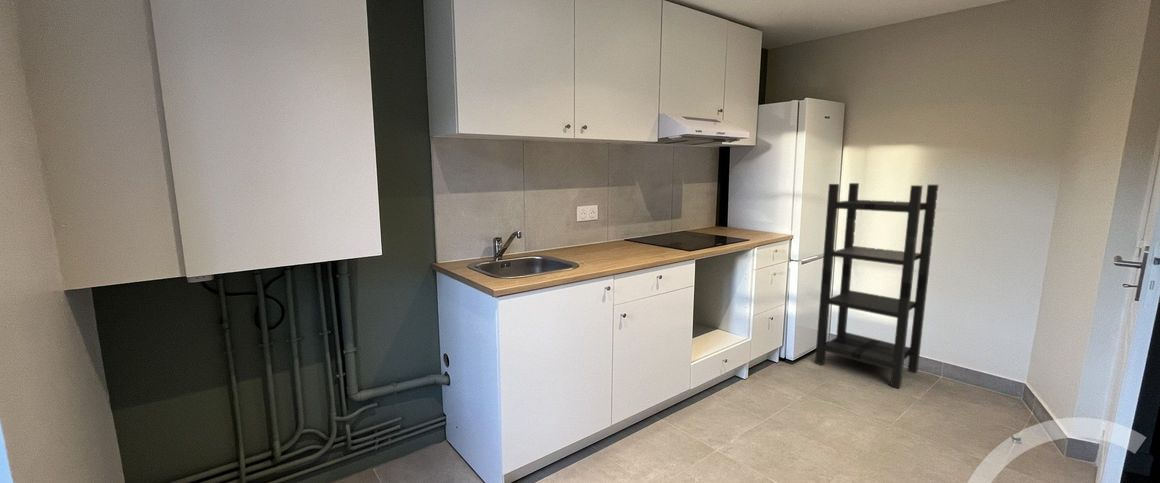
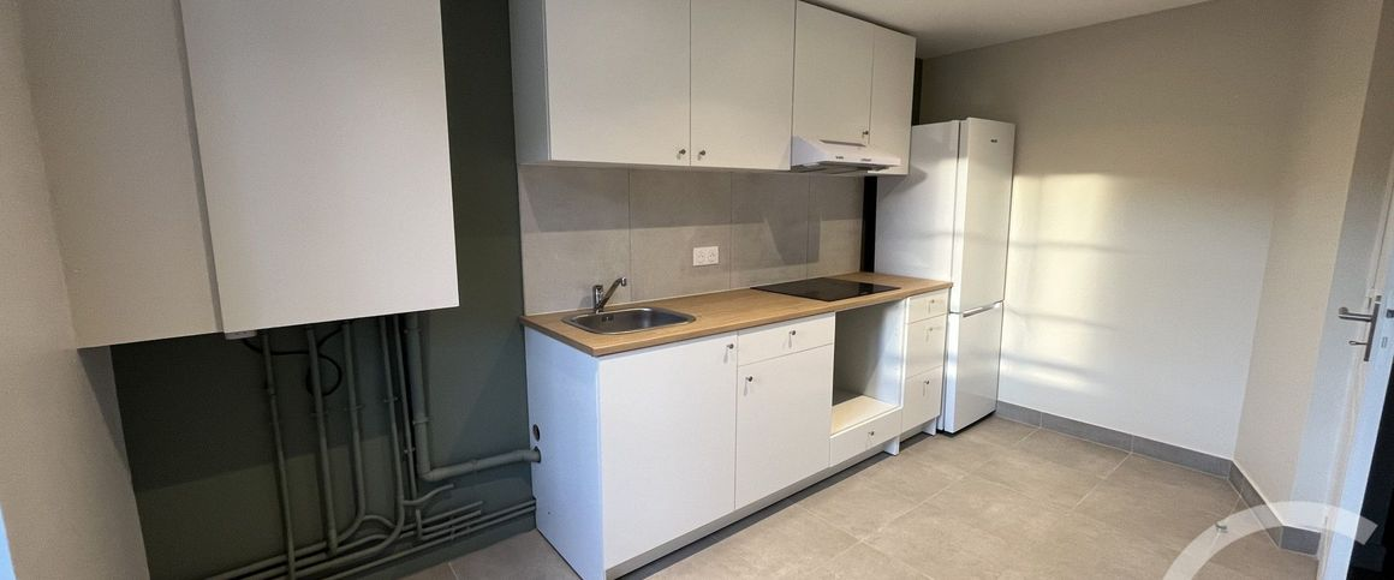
- shelving unit (873, 294)
